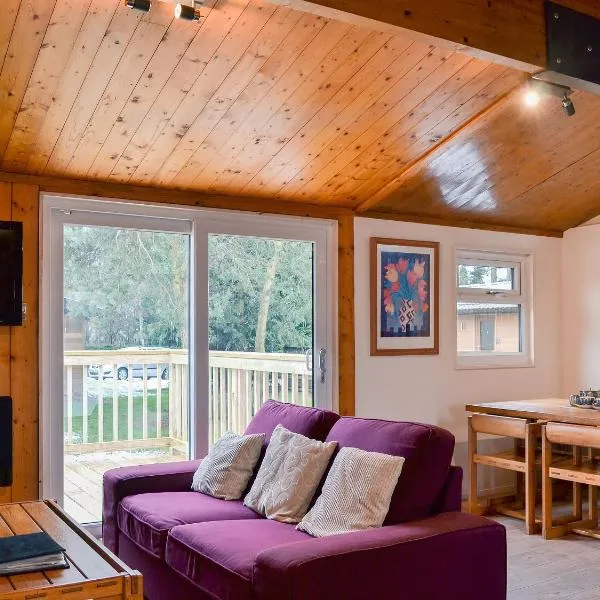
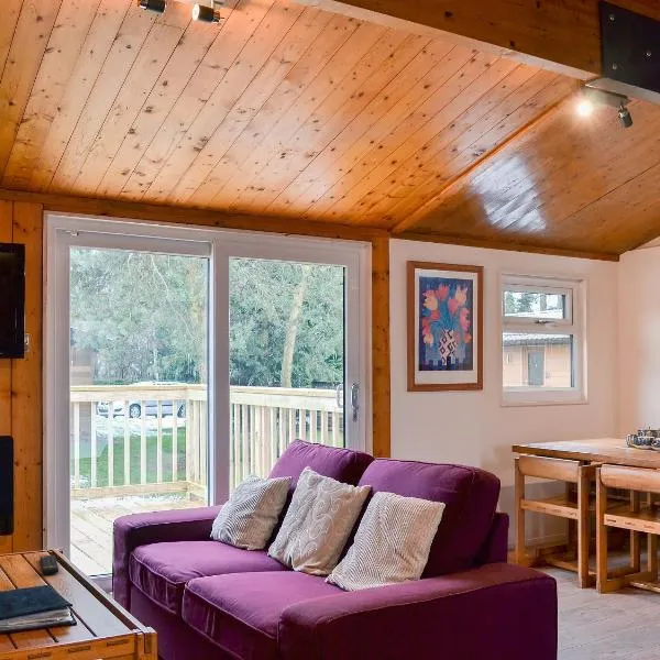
+ remote control (48, 564)
